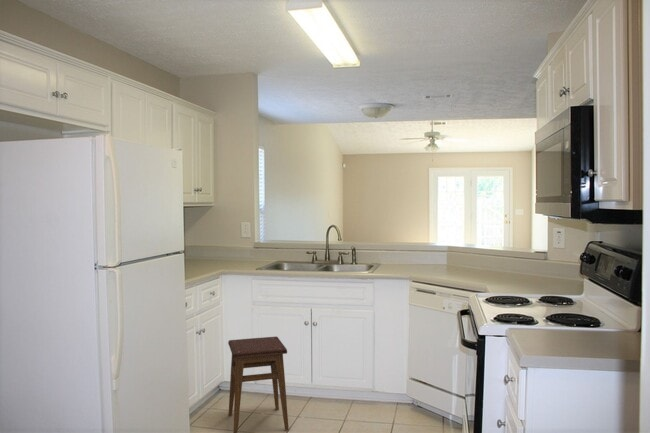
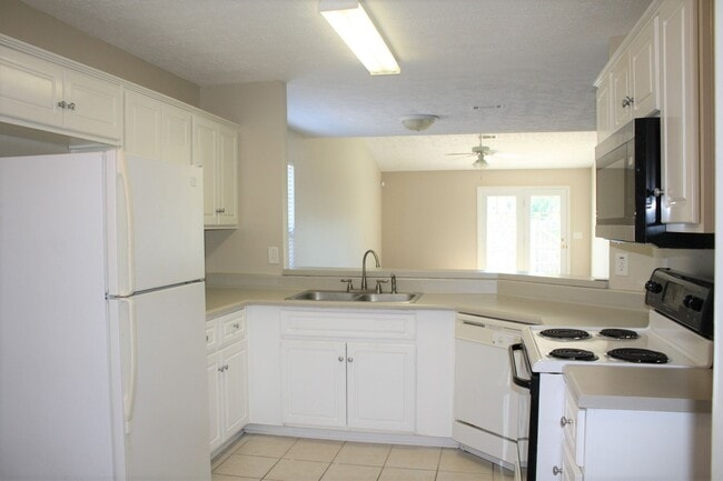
- stool (257, 380)
